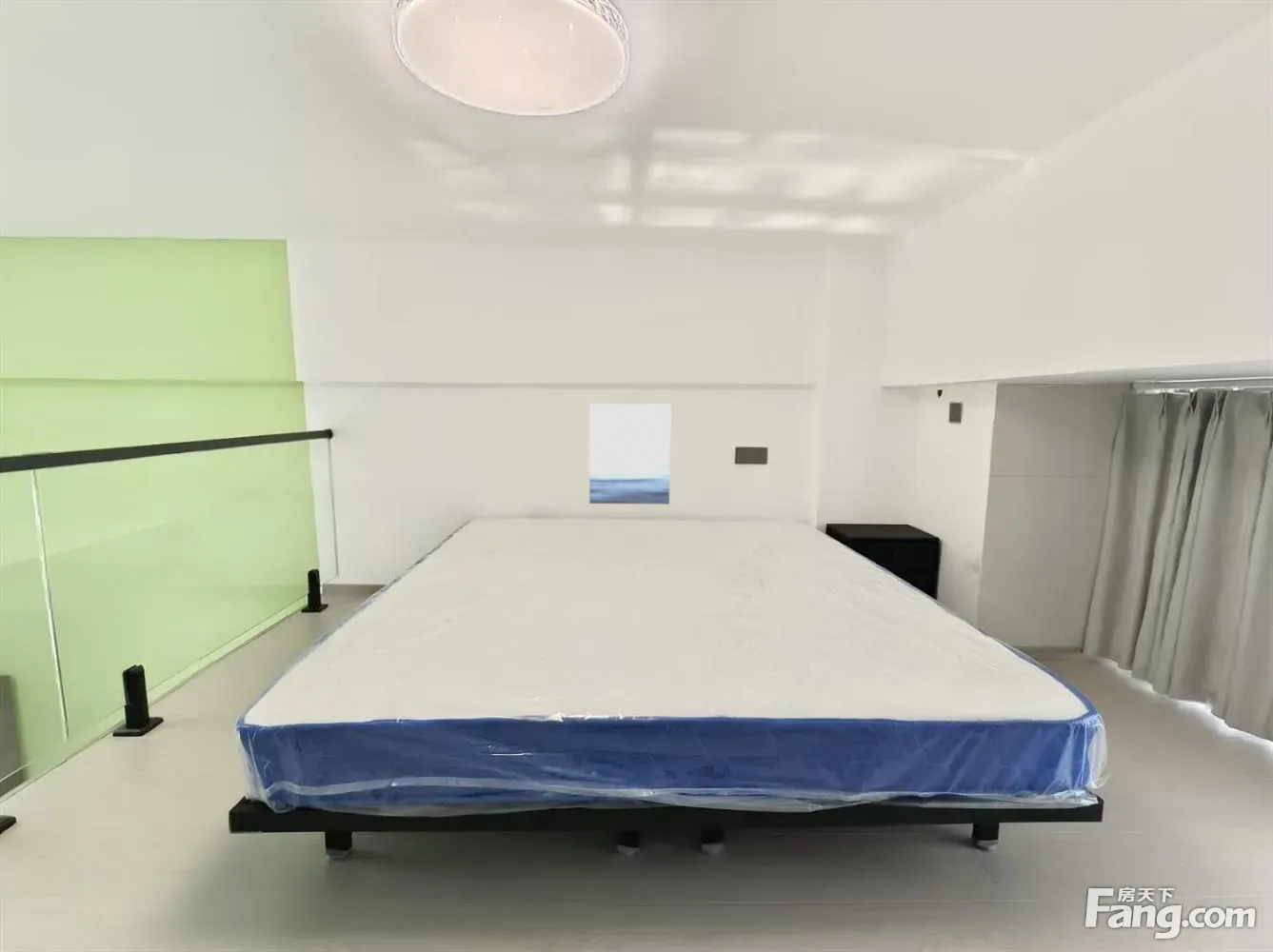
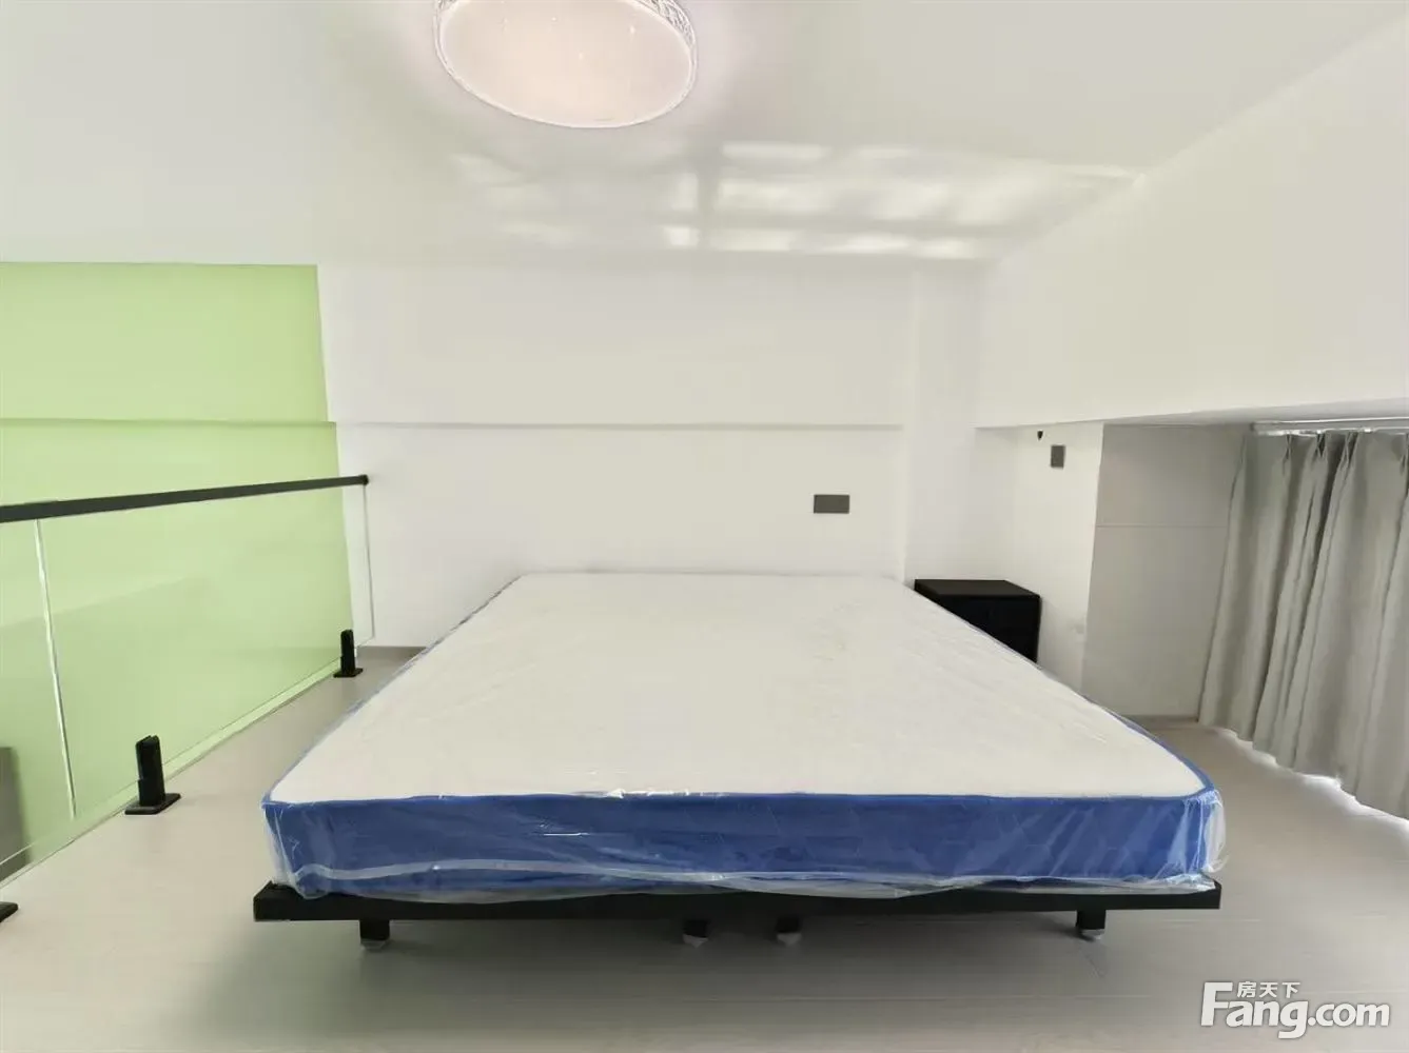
- wall art (629, 454)
